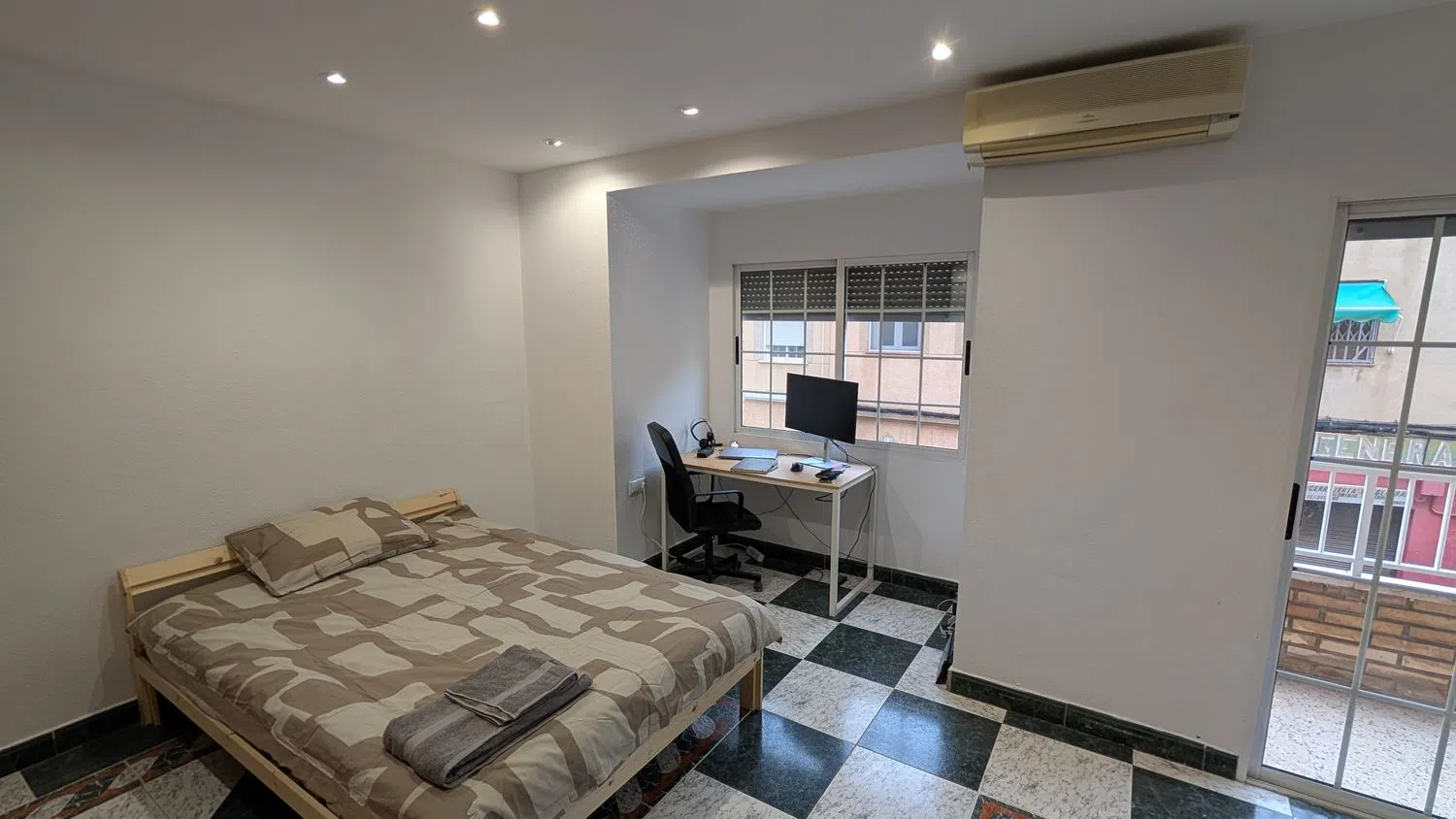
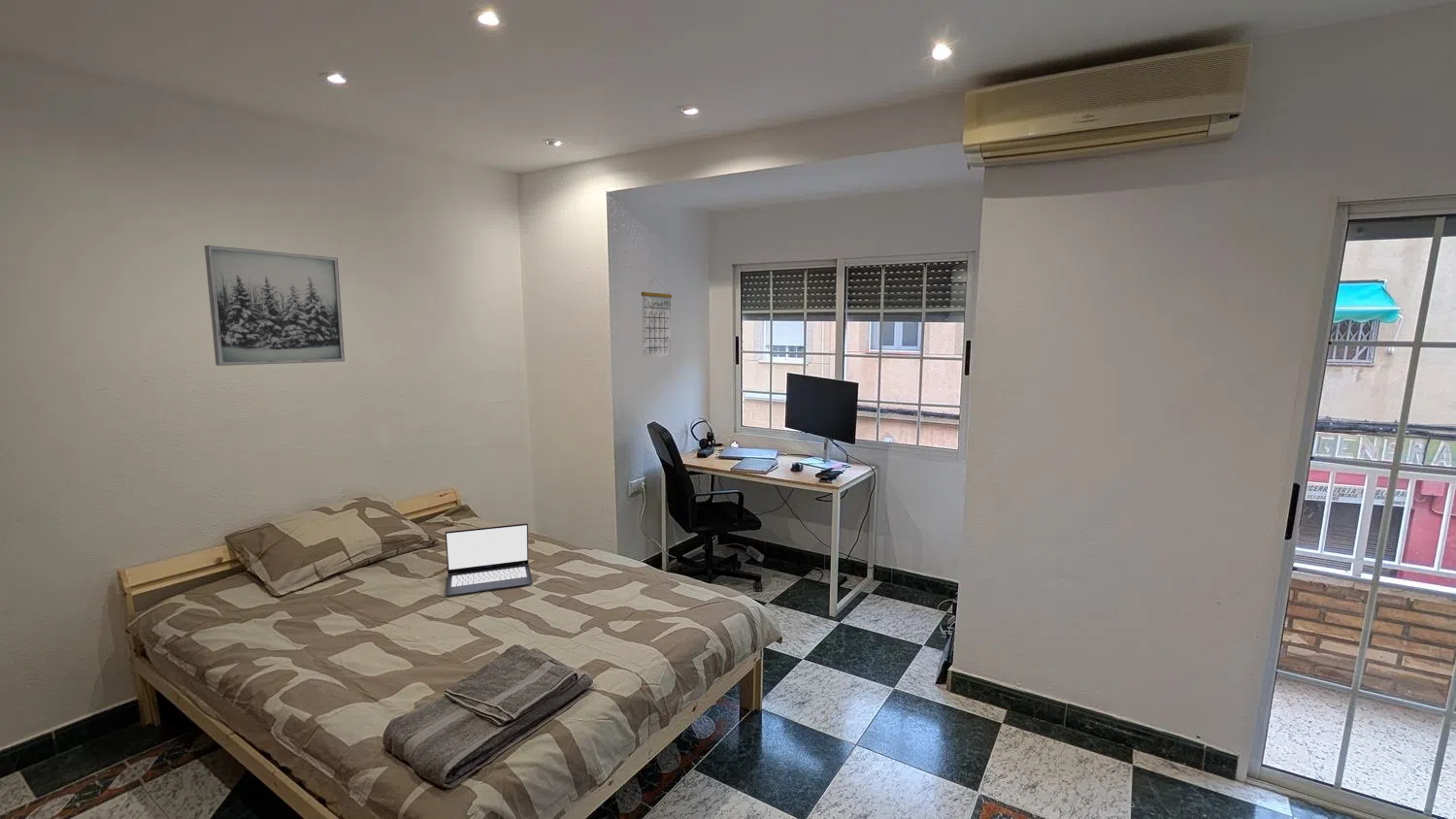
+ calendar (656, 317)
+ wall art (280, 308)
+ laptop (488, 556)
